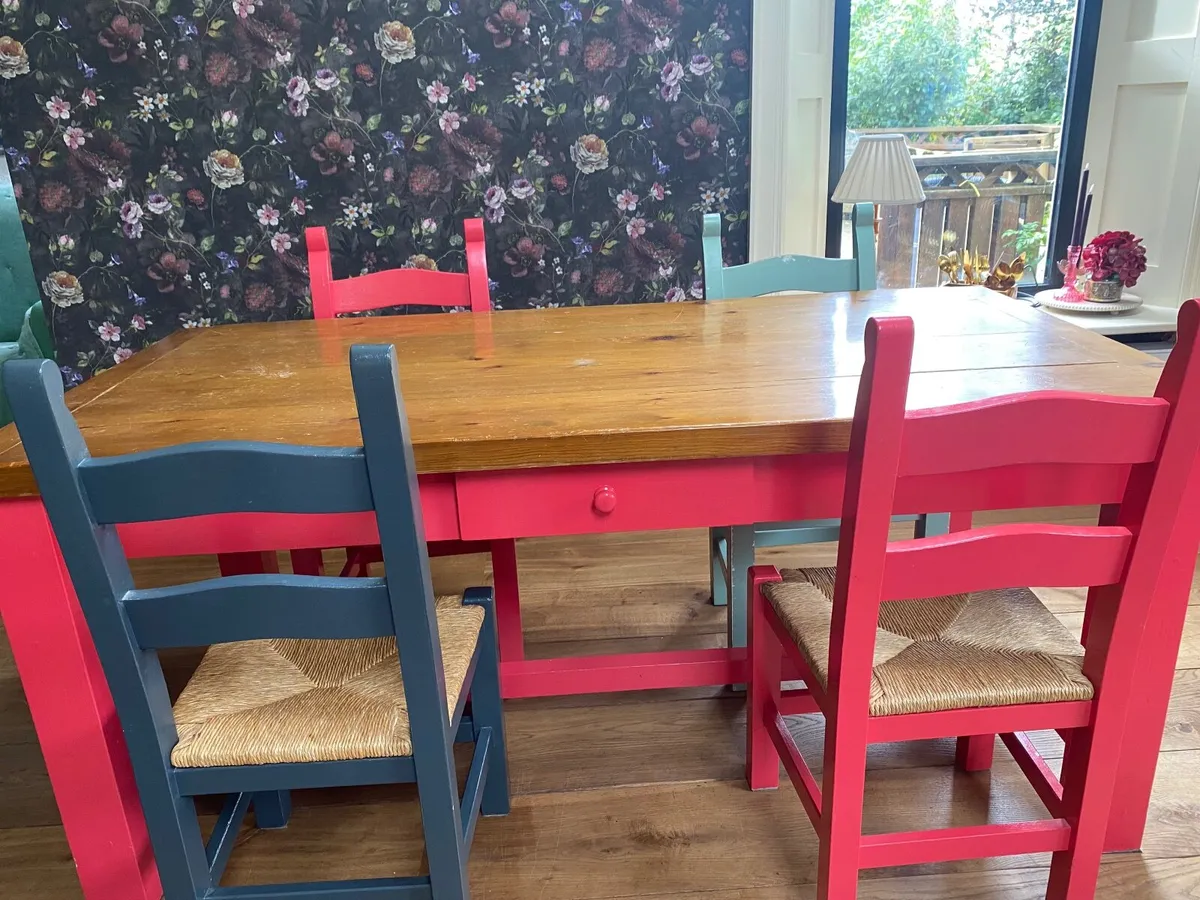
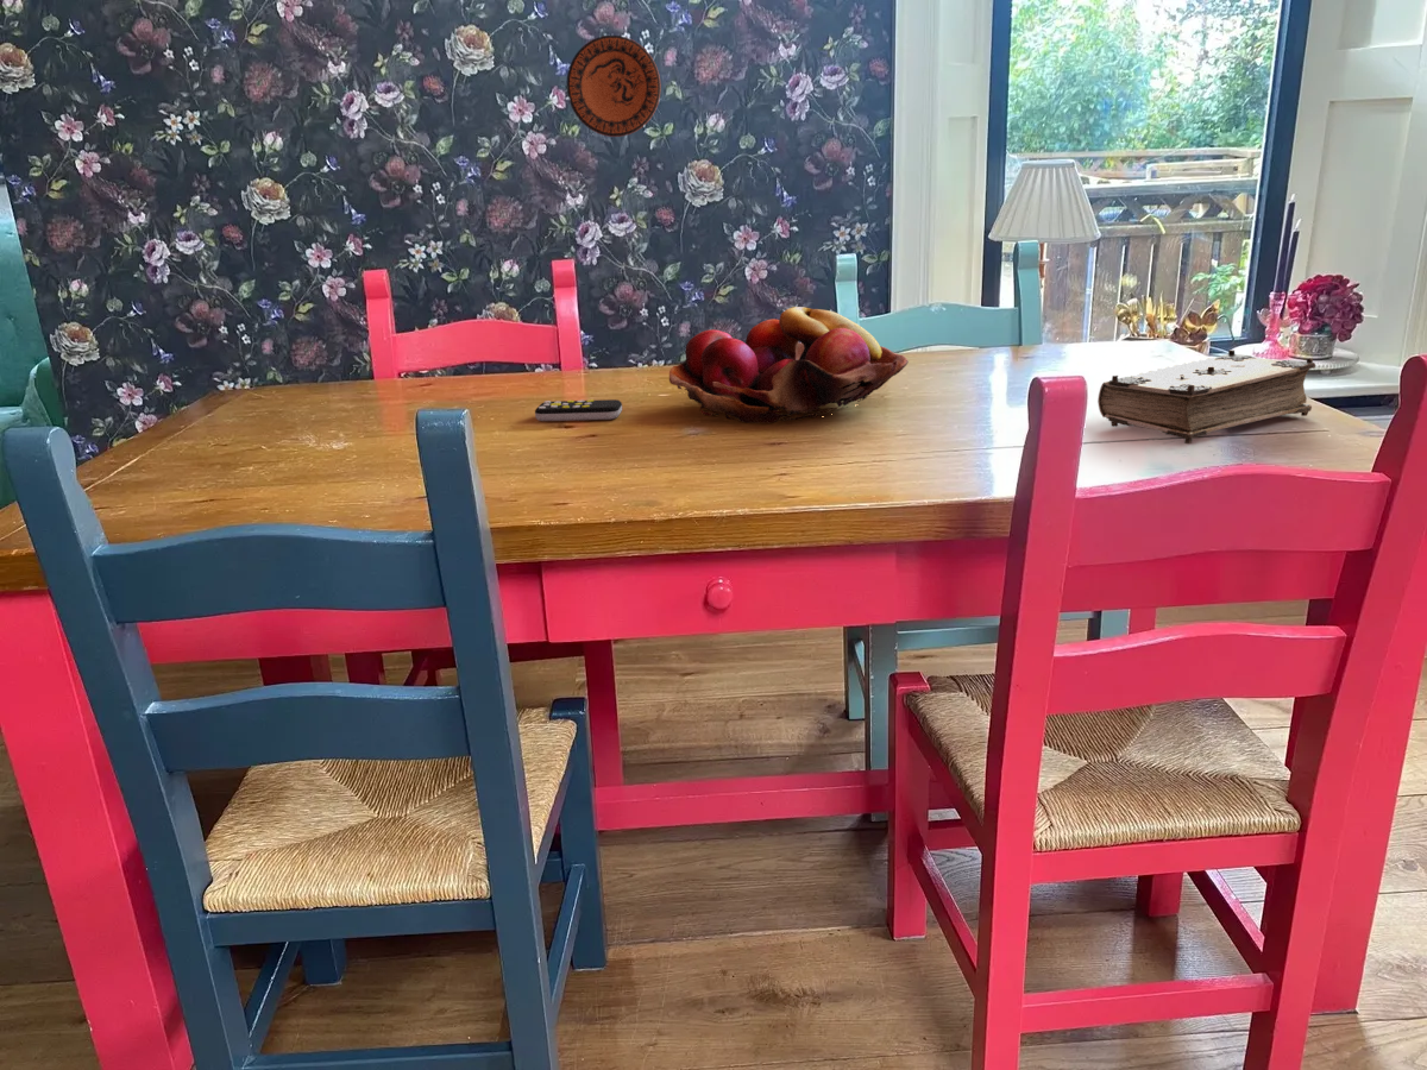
+ remote control (578, 409)
+ fruit basket (788, 359)
+ decorative plate (614, 87)
+ book (1206, 390)
